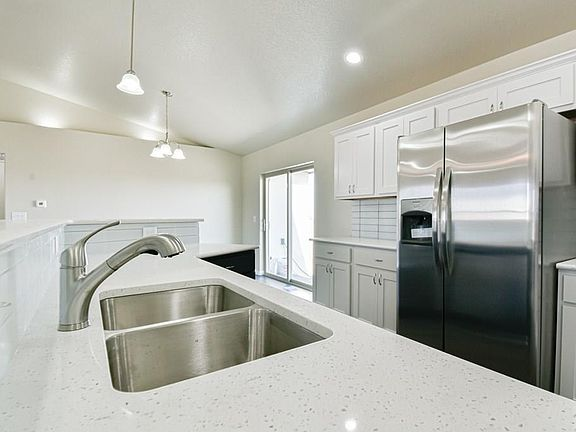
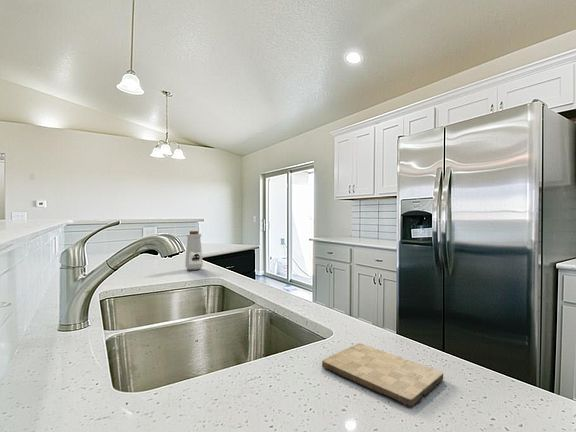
+ bottle (194, 250)
+ cutting board (380, 369)
